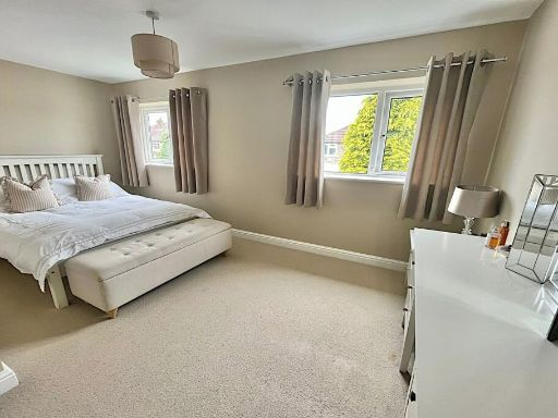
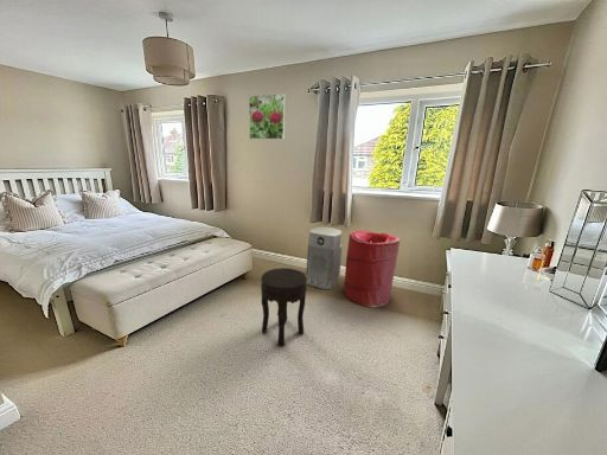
+ laundry hamper (370, 264)
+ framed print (266, 117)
+ side table (283, 305)
+ air purifier (324, 256)
